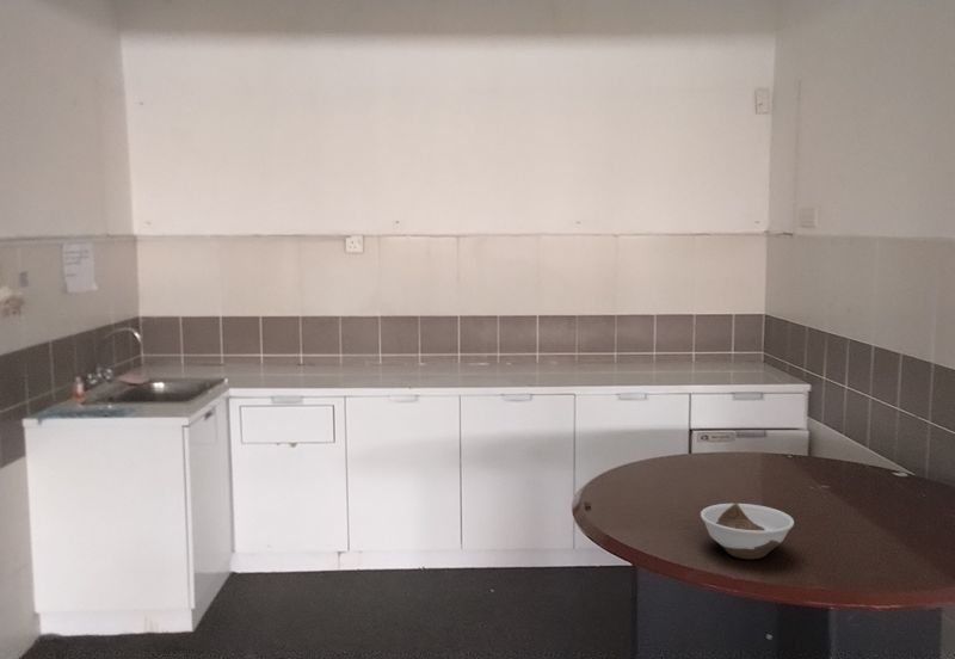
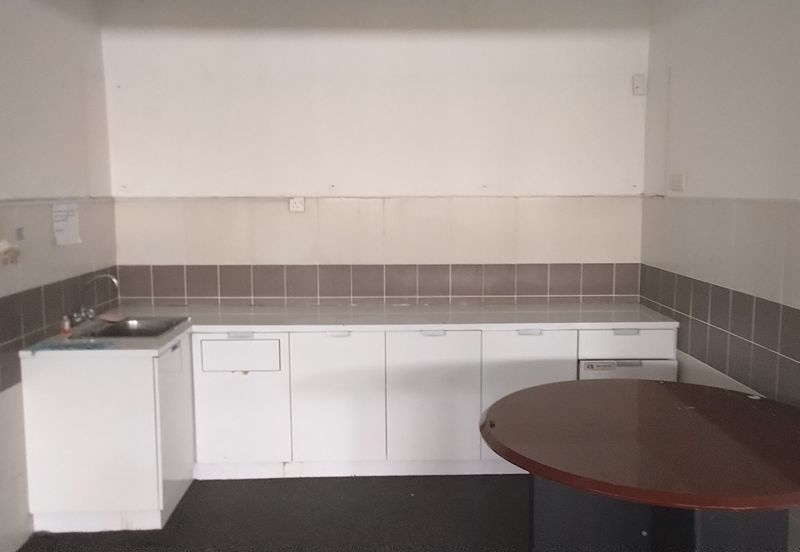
- bowl (745, 534)
